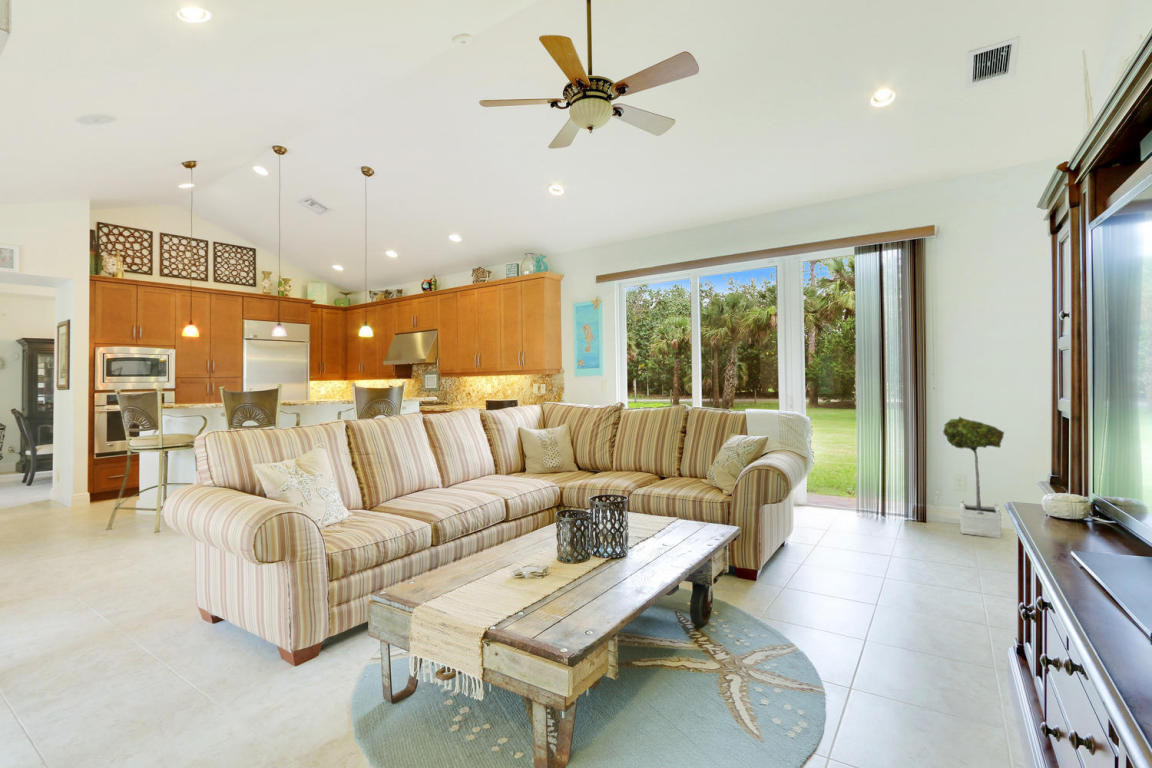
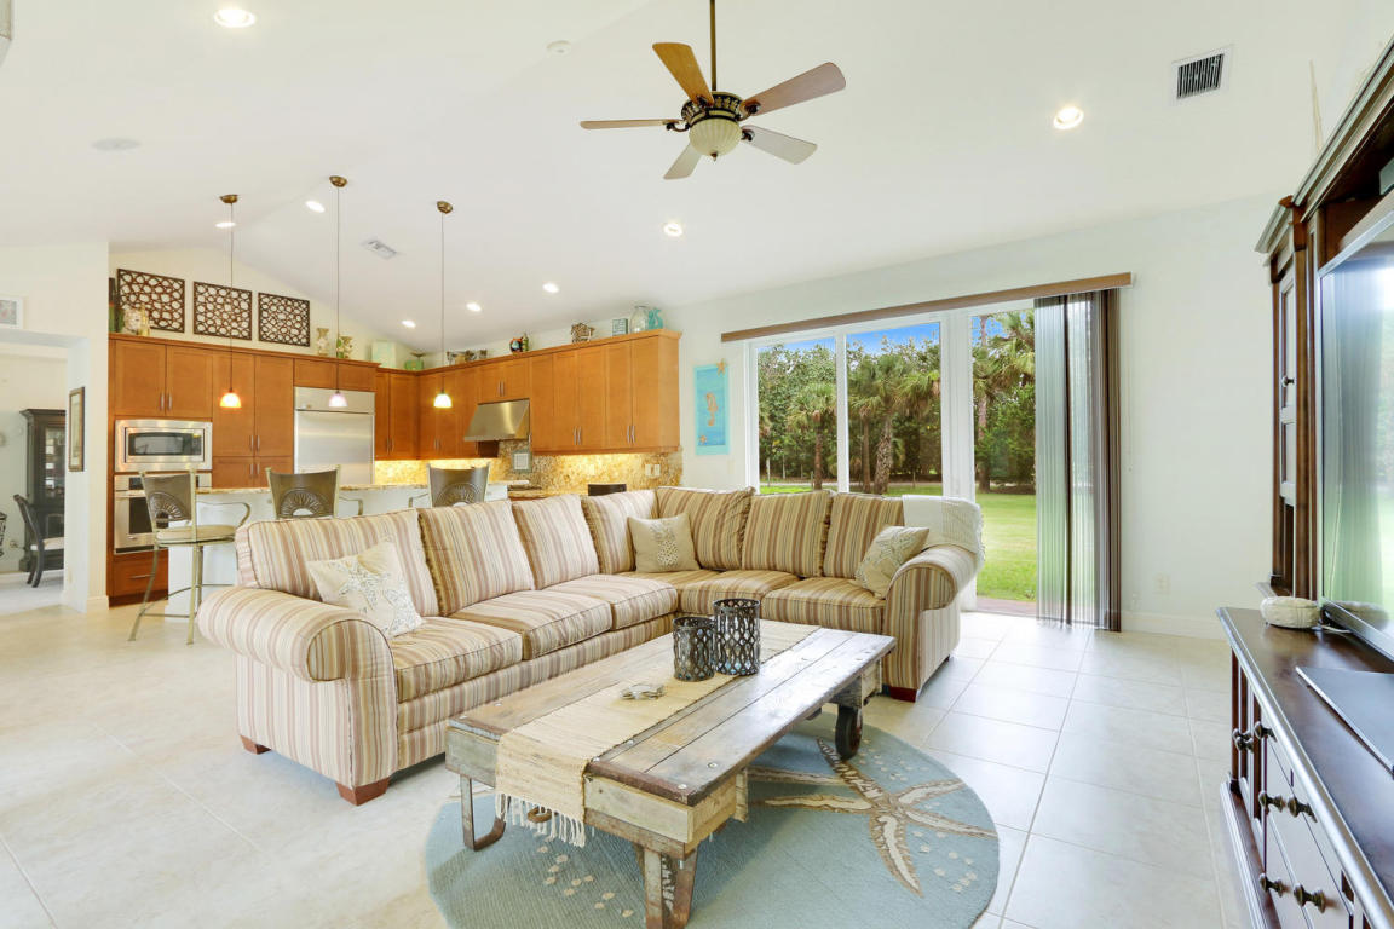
- potted tree (976, 474)
